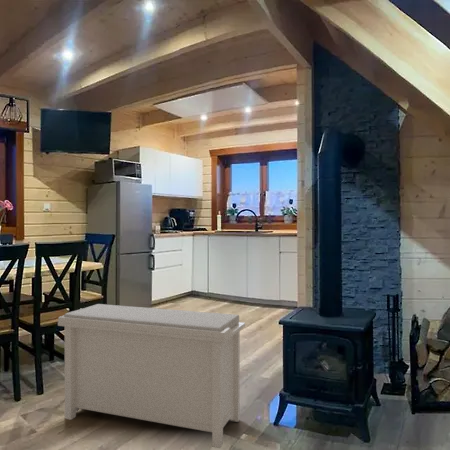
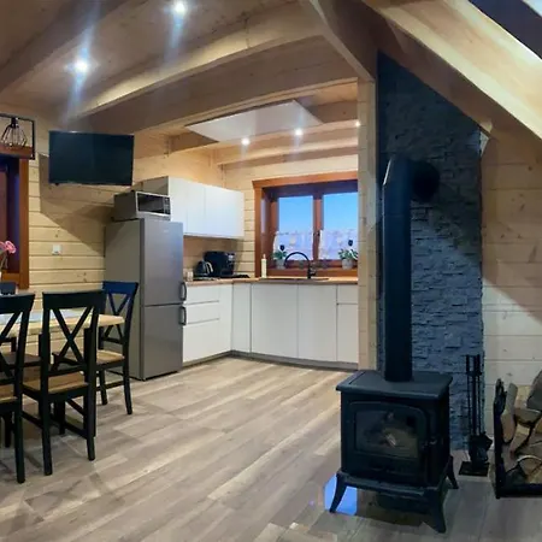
- bench (151, 366)
